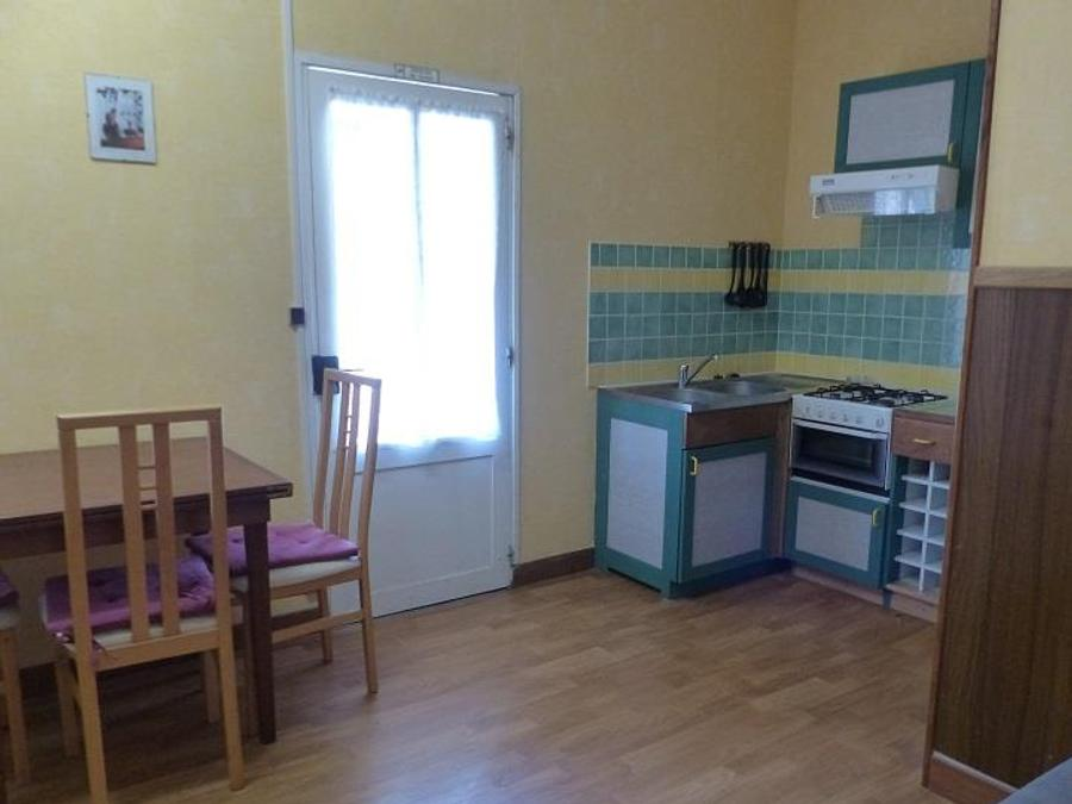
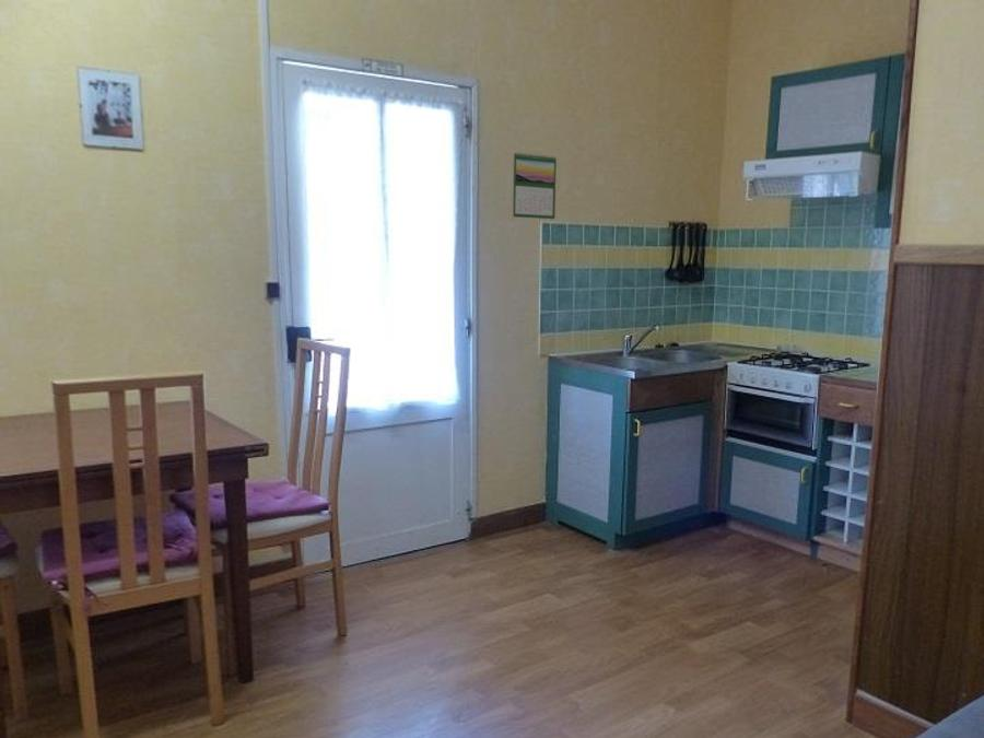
+ calendar (534, 185)
